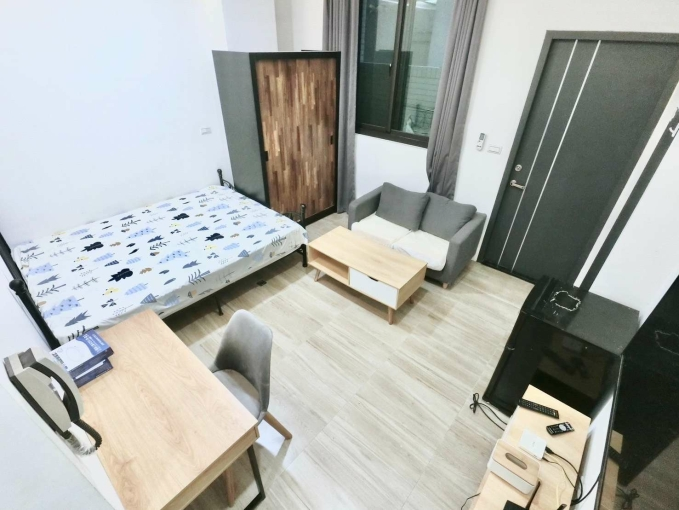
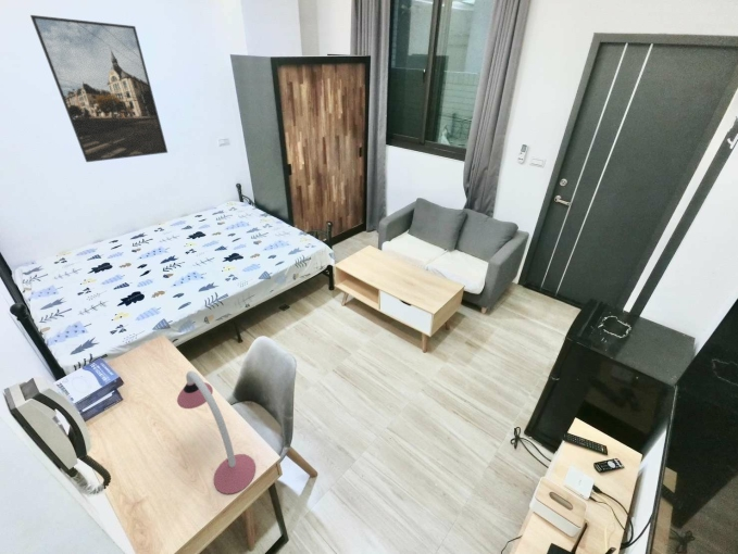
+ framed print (110, 95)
+ desk lamp (216, 423)
